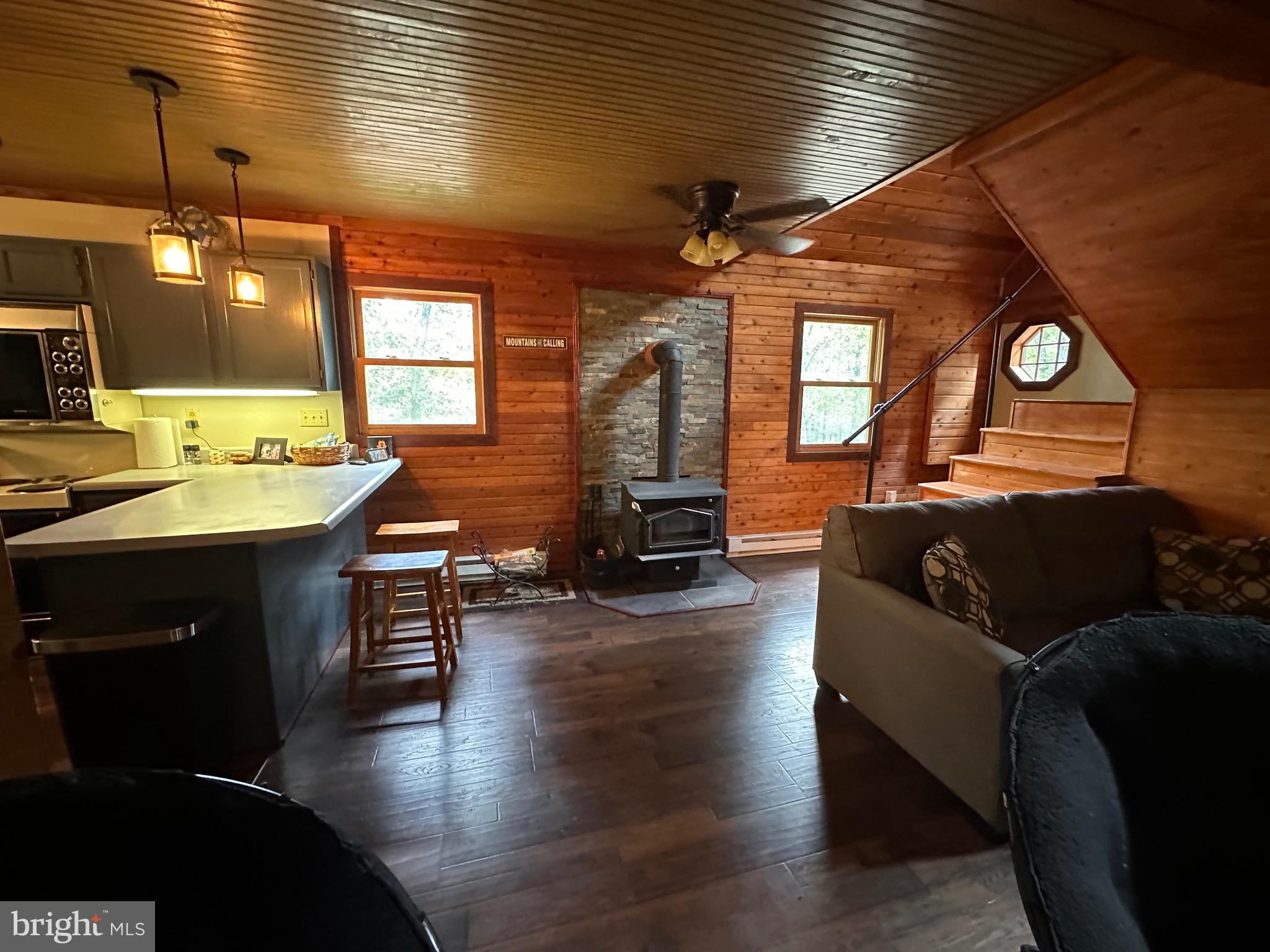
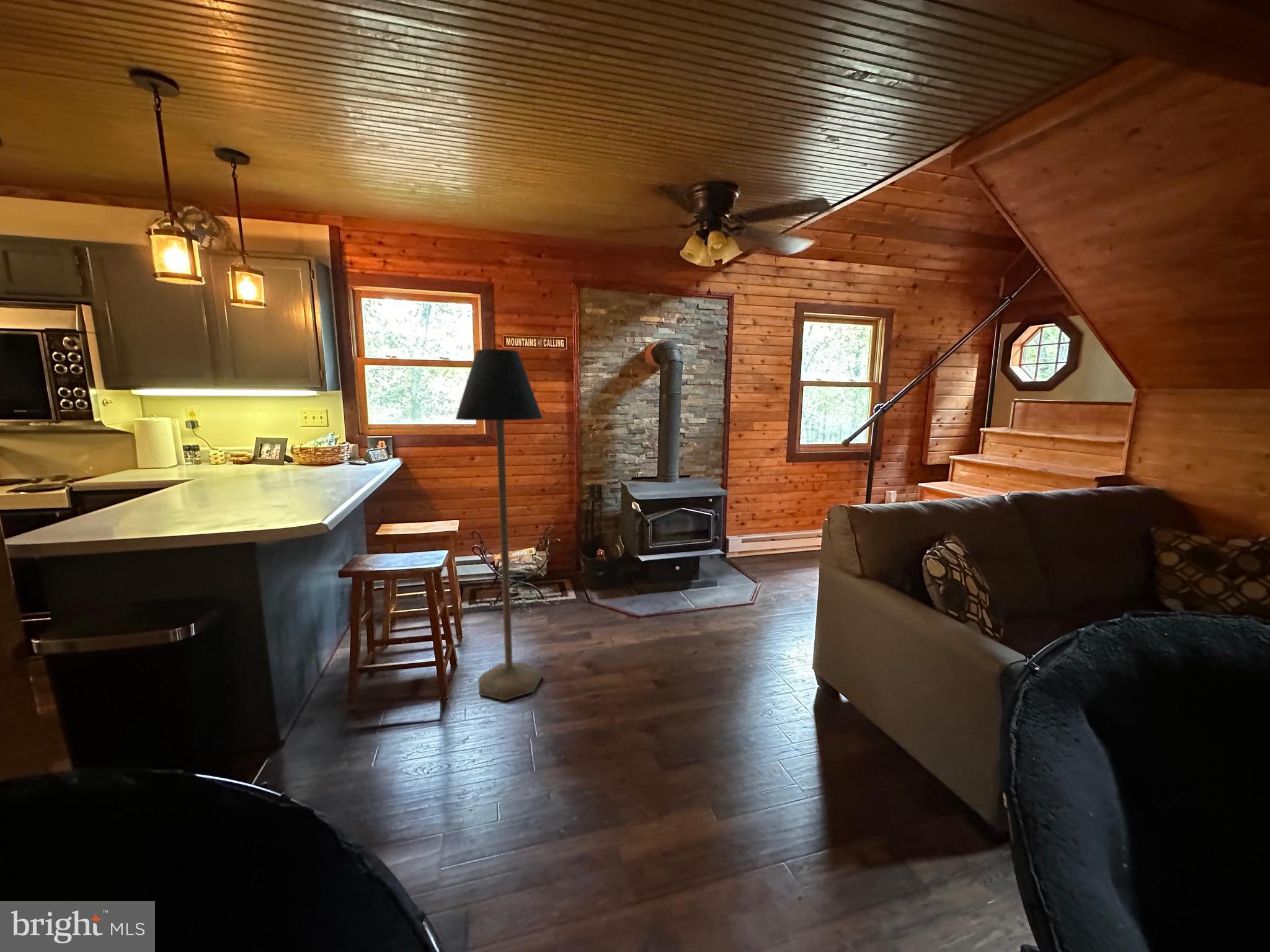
+ floor lamp (504, 524)
